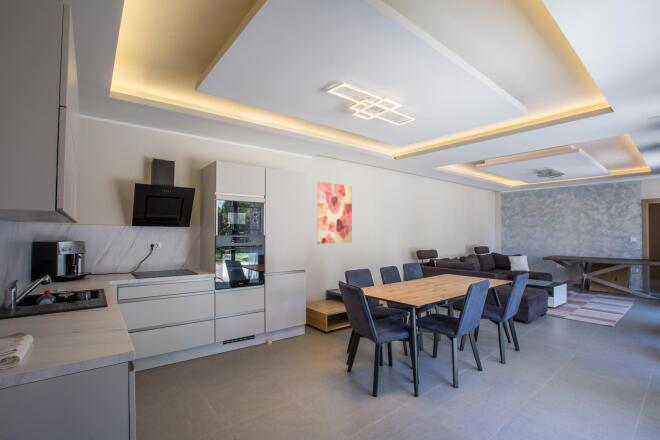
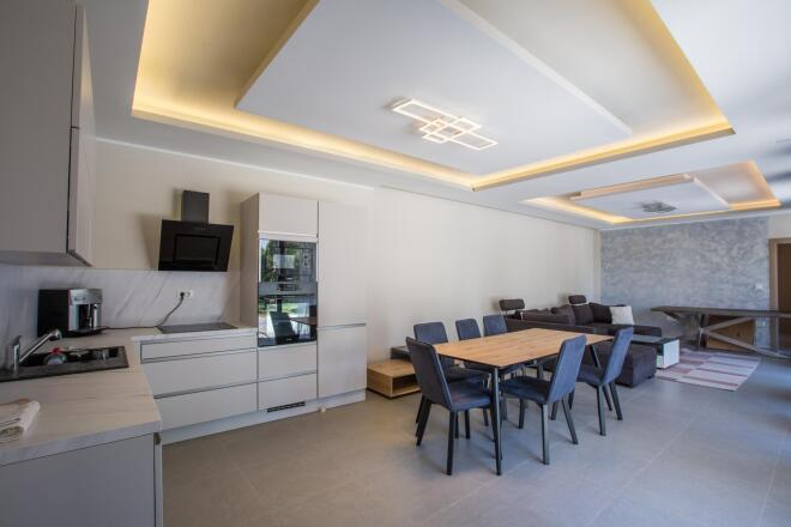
- wall art (335, 213)
